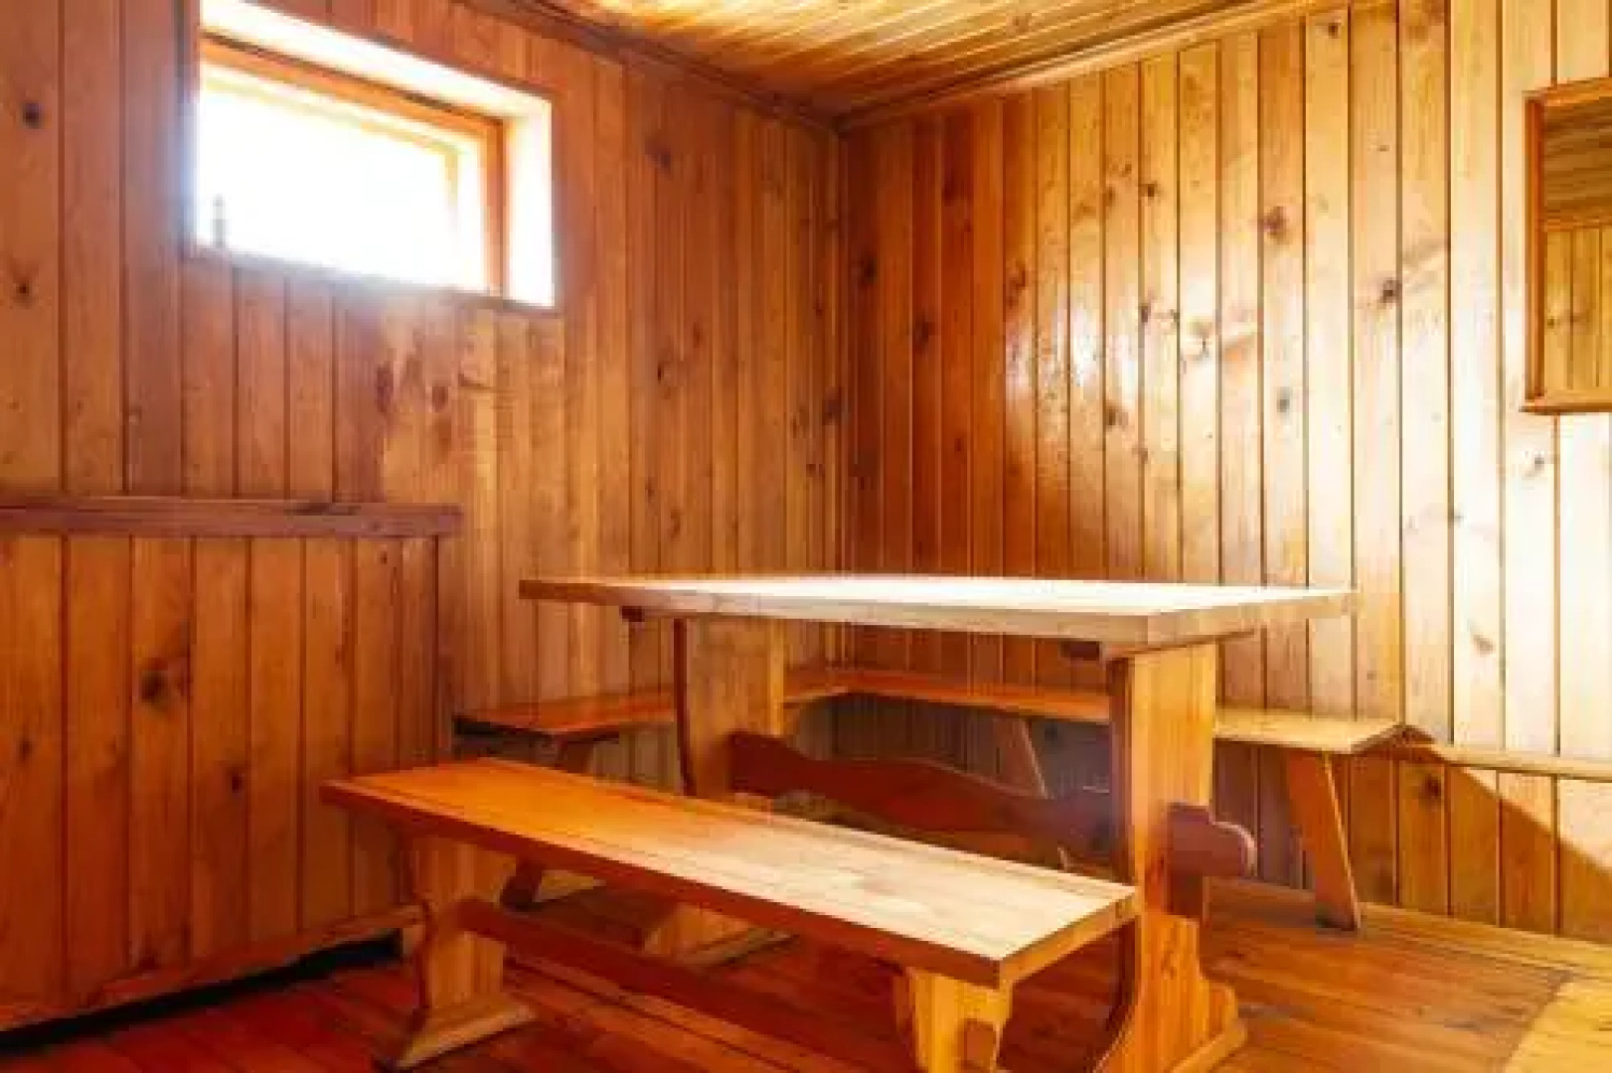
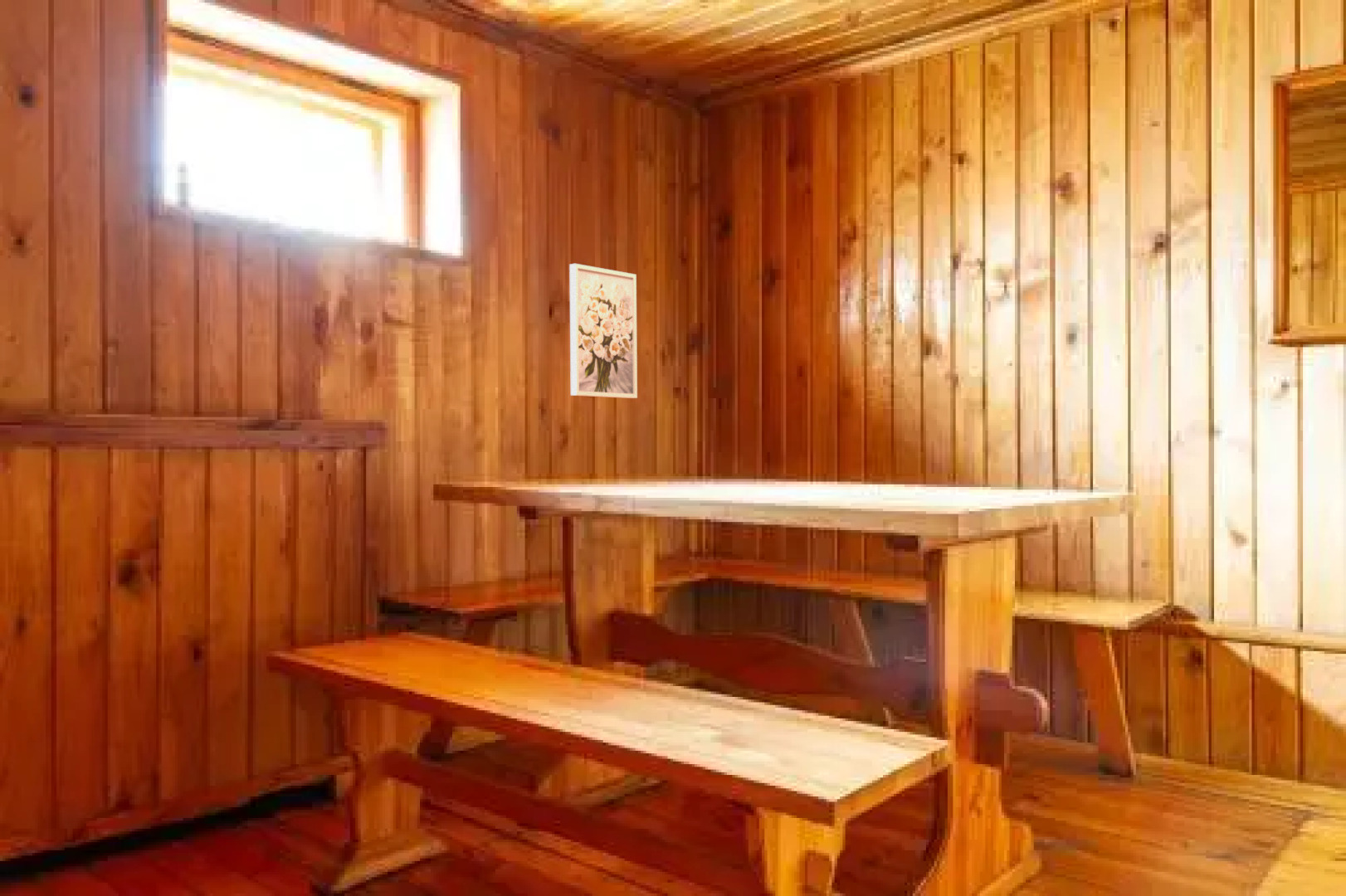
+ wall art (604, 333)
